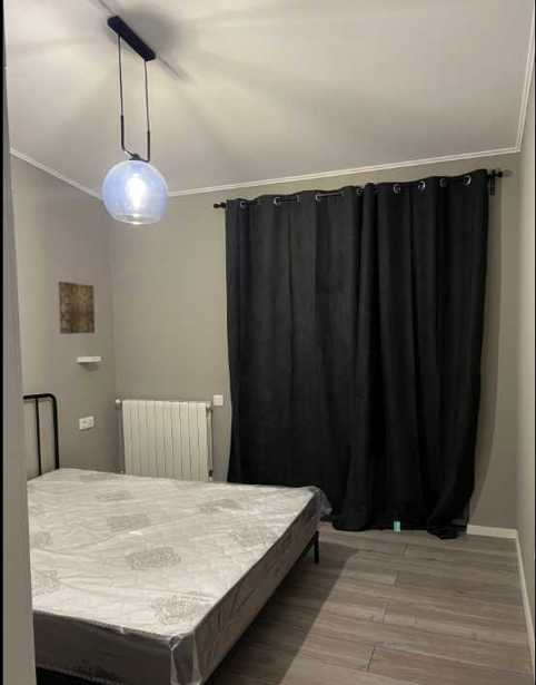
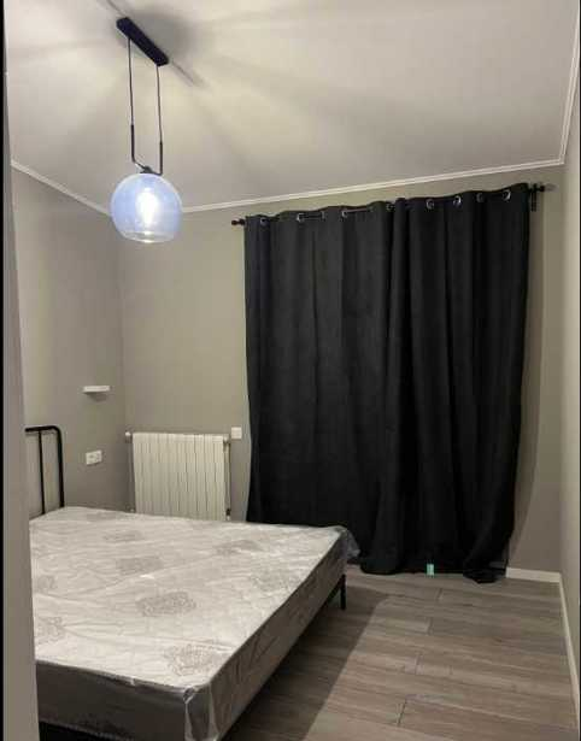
- wall art (77, 309)
